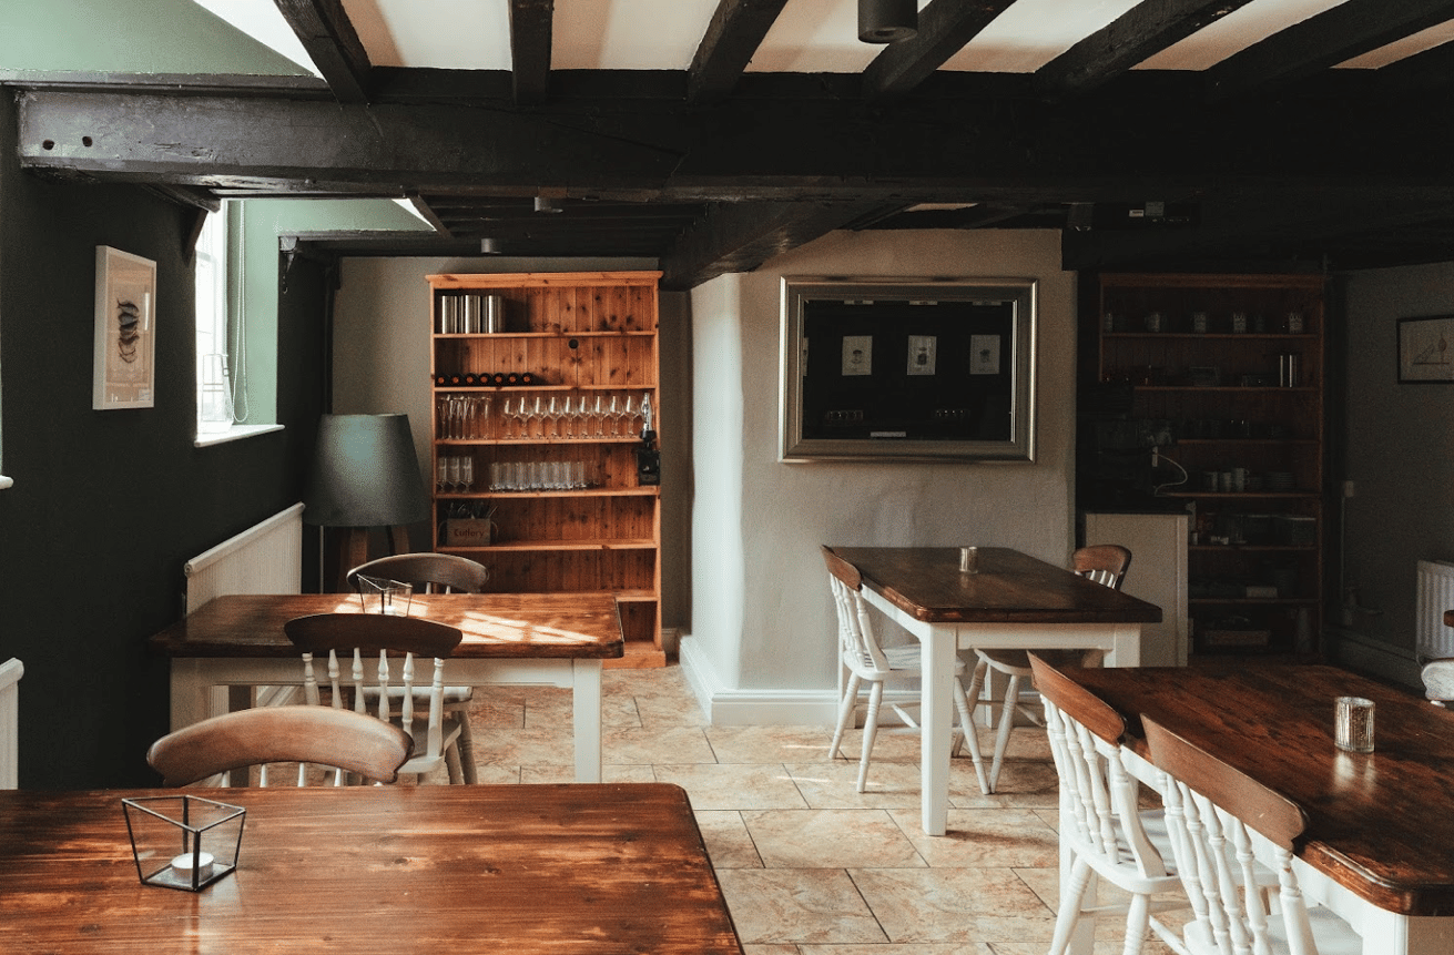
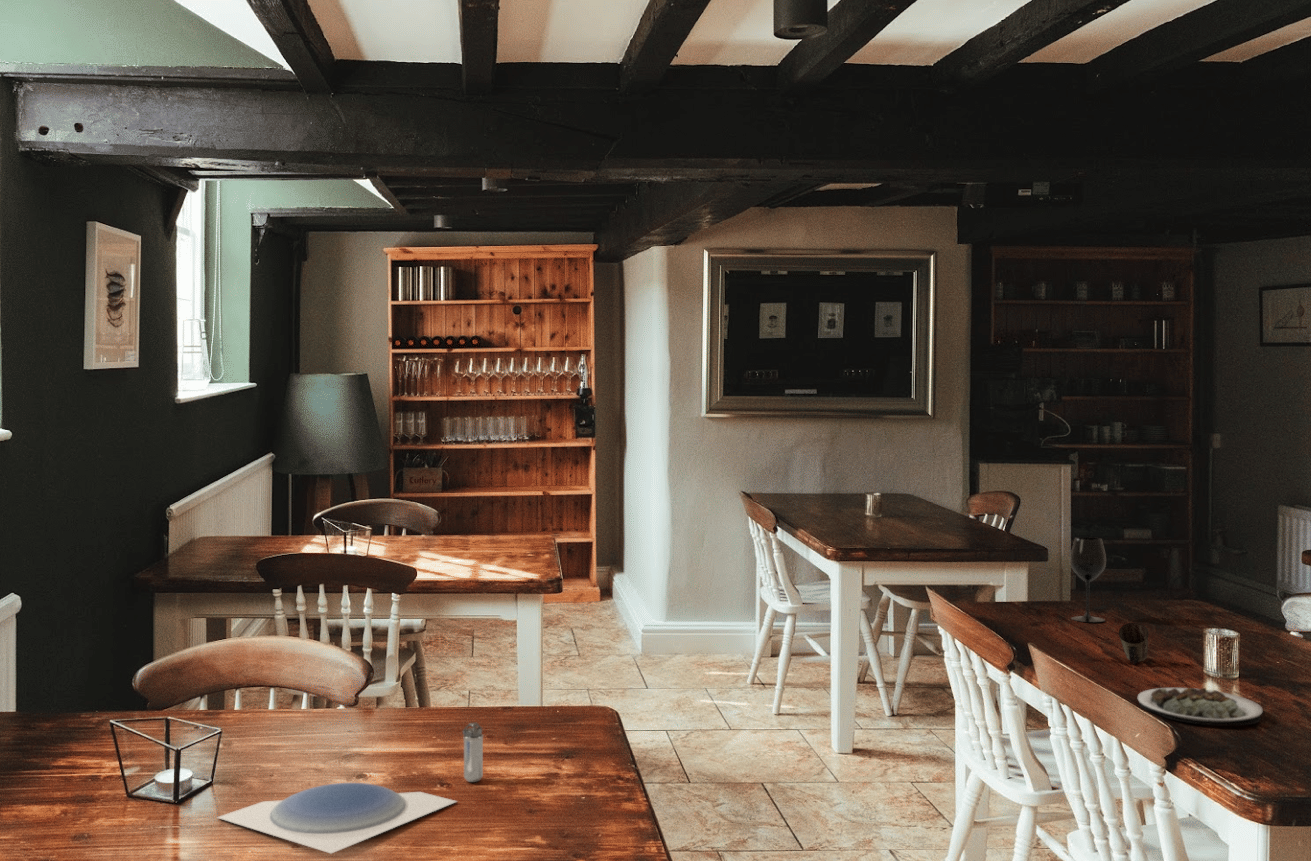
+ shaker (473, 751)
+ mug (1133, 643)
+ plate (339, 802)
+ plate (1198, 702)
+ wineglass (1087, 579)
